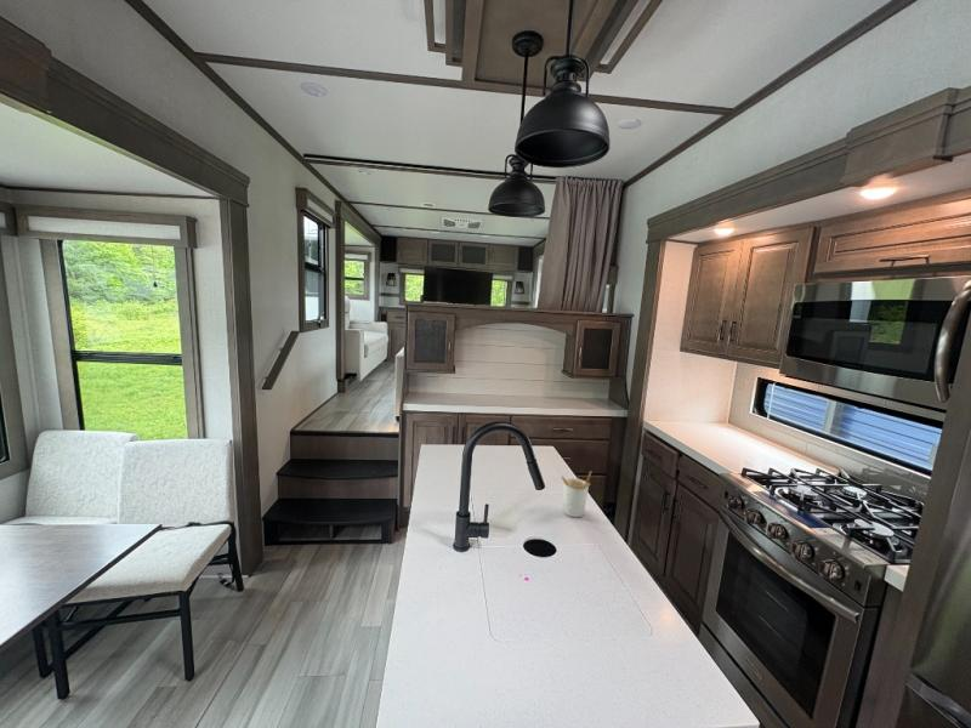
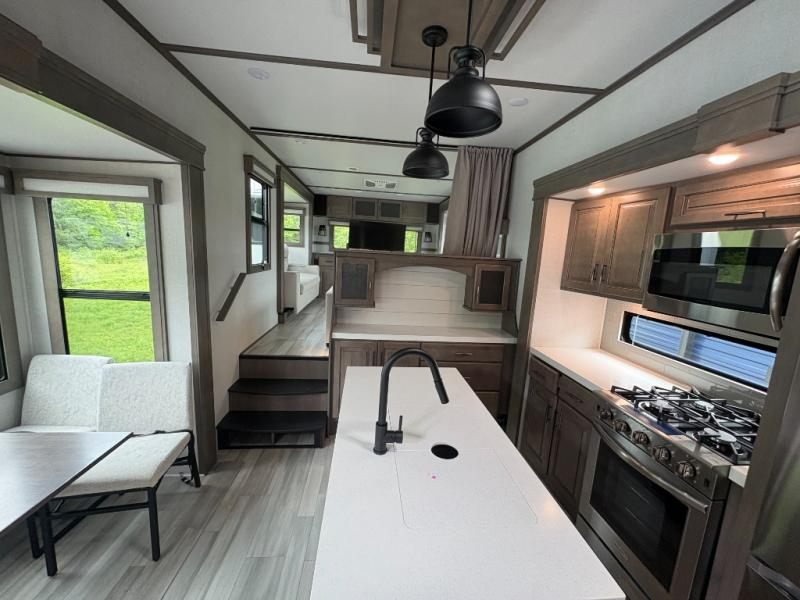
- utensil holder (577, 494)
